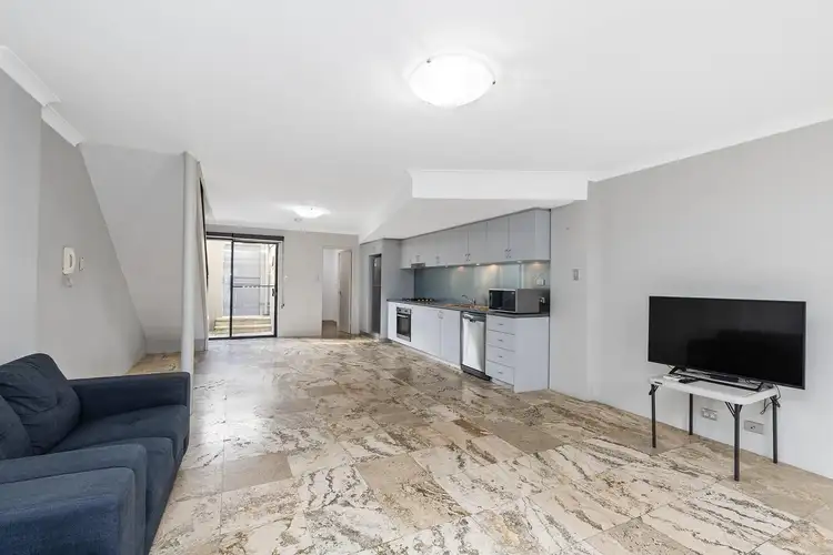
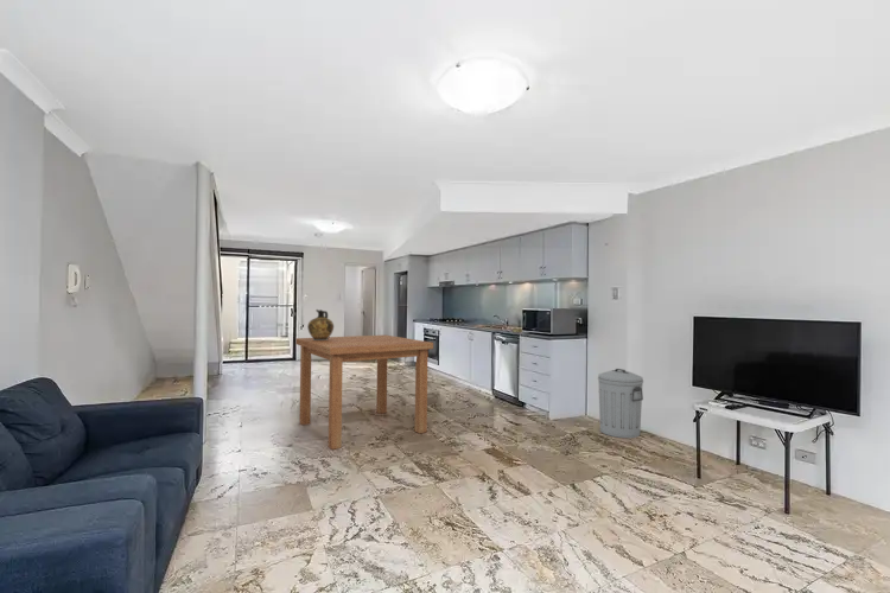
+ ceramic jug (320, 324)
+ dining table (377, 383)
+ trash can (619, 400)
